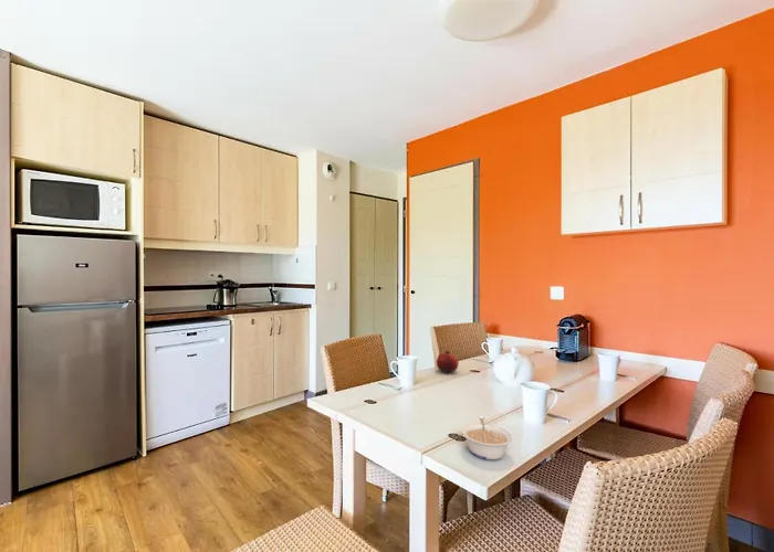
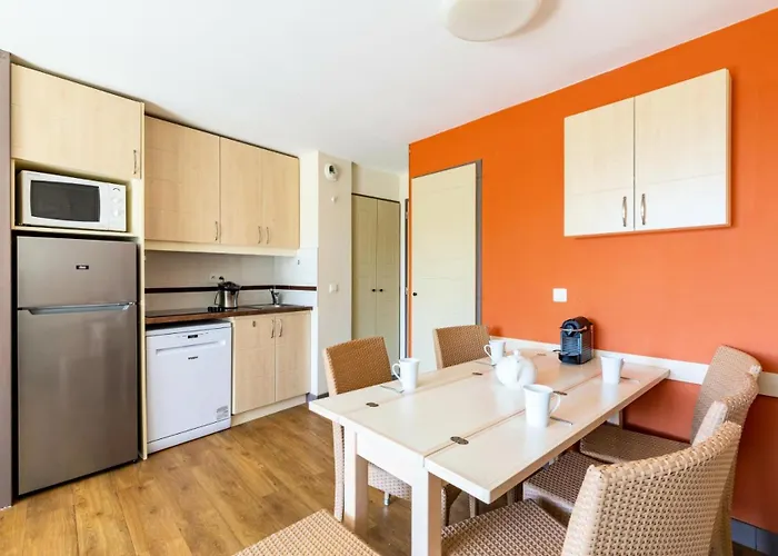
- fruit (447, 361)
- legume (484, 439)
